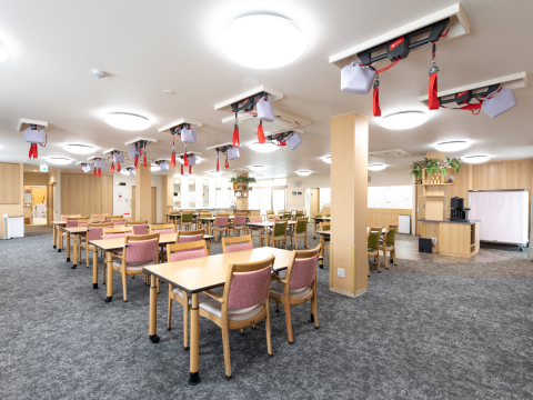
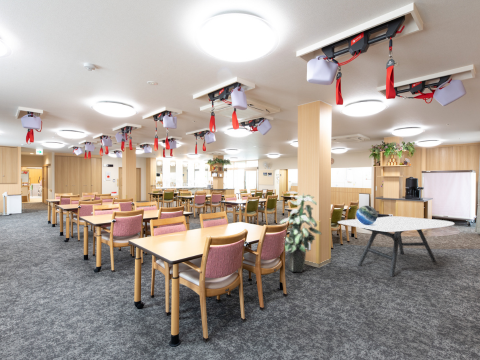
+ decorative globe (366, 214)
+ dining table (396, 242)
+ indoor plant (297, 230)
